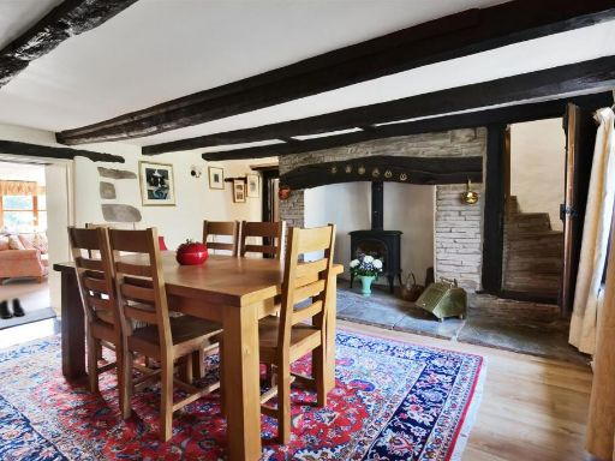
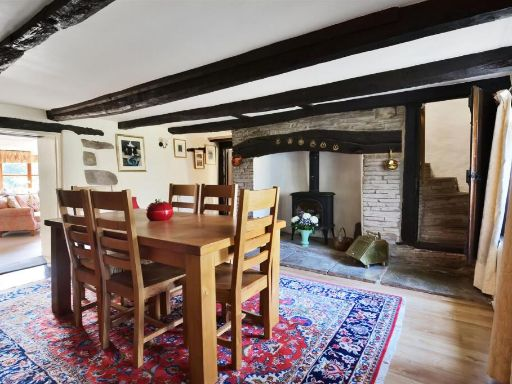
- boots (12, 307)
